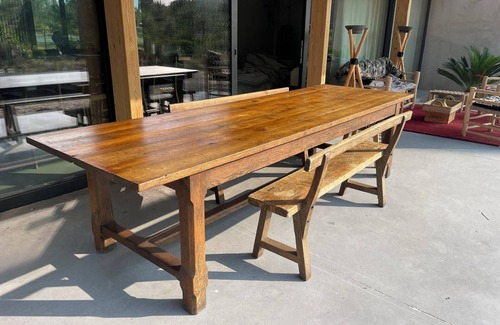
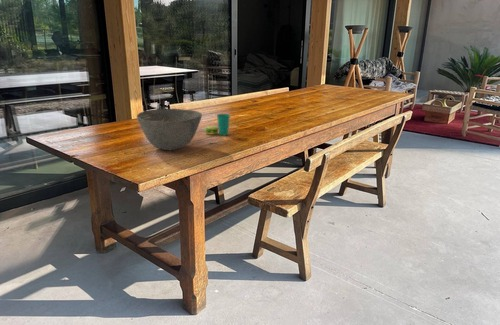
+ cup (218, 124)
+ bowl (170, 131)
